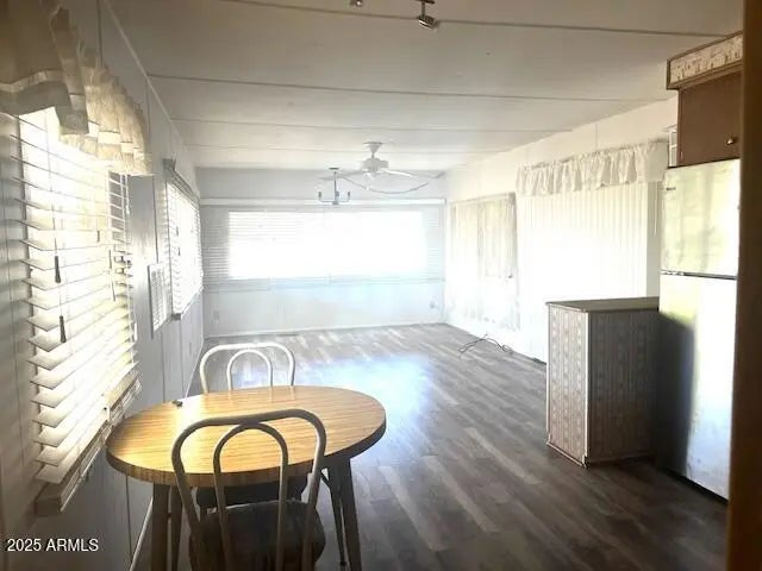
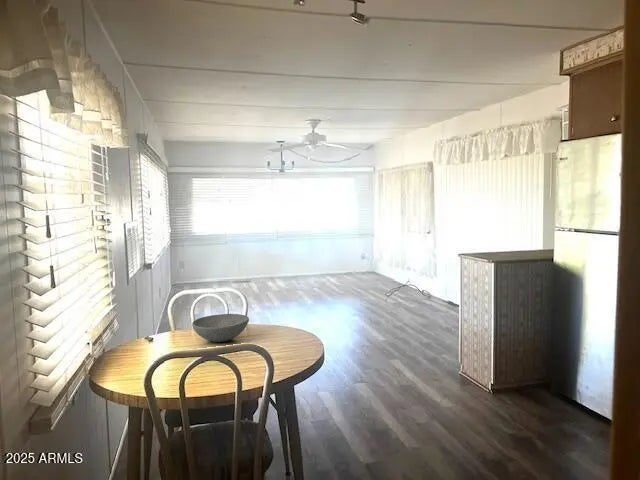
+ bowl (221, 329)
